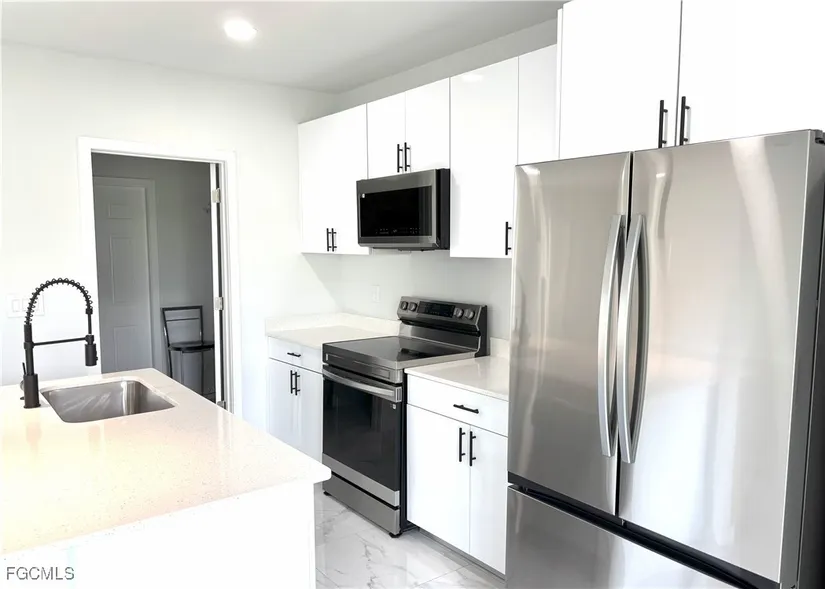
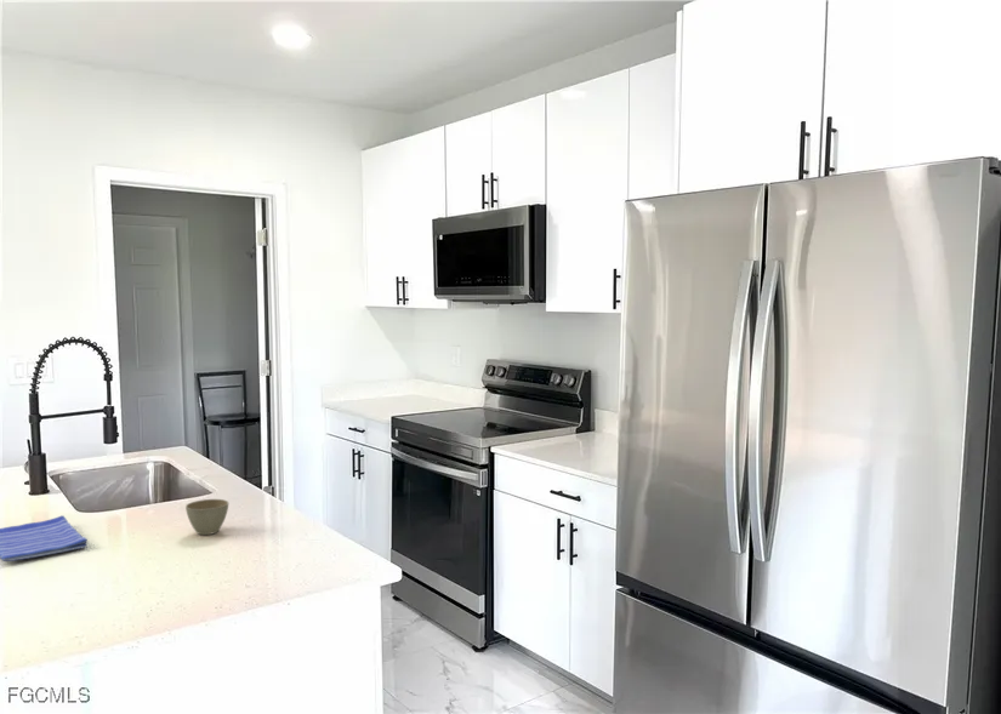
+ dish towel (36, 537)
+ flower pot (207, 518)
